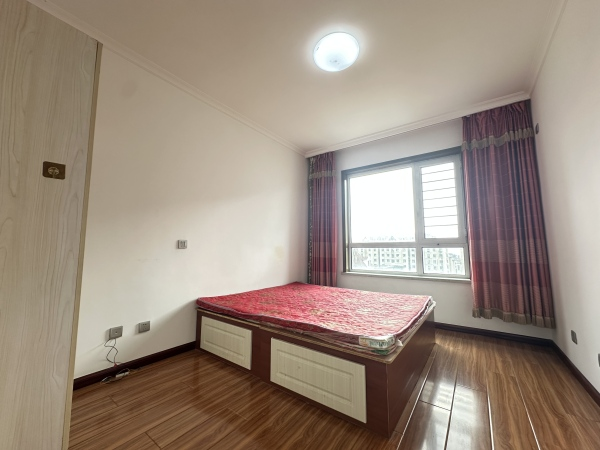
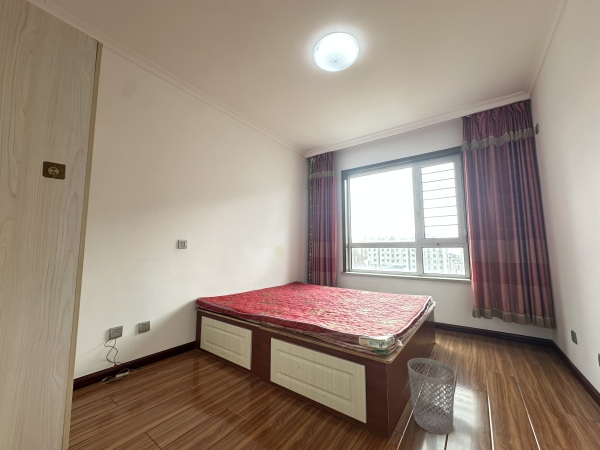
+ wastebasket (431, 394)
